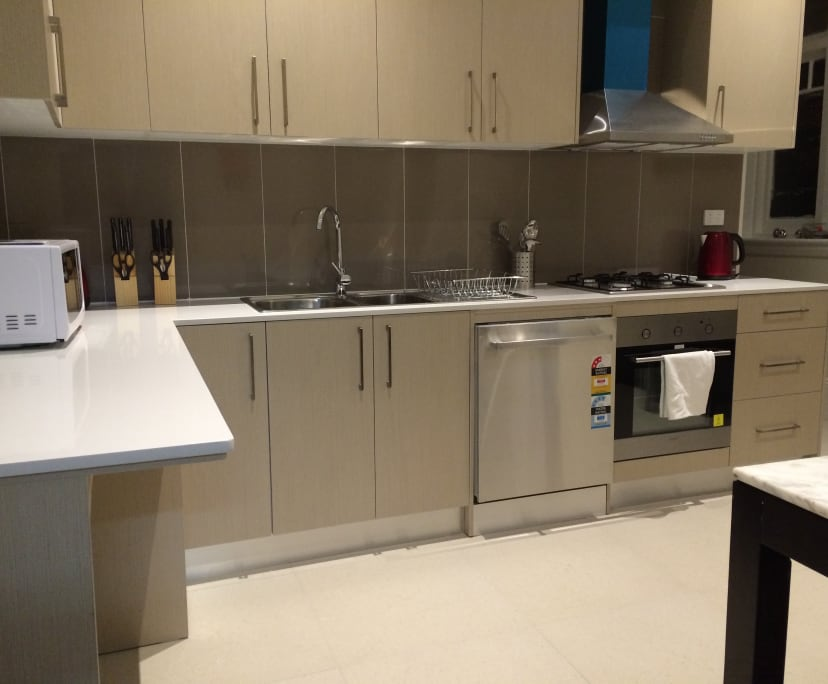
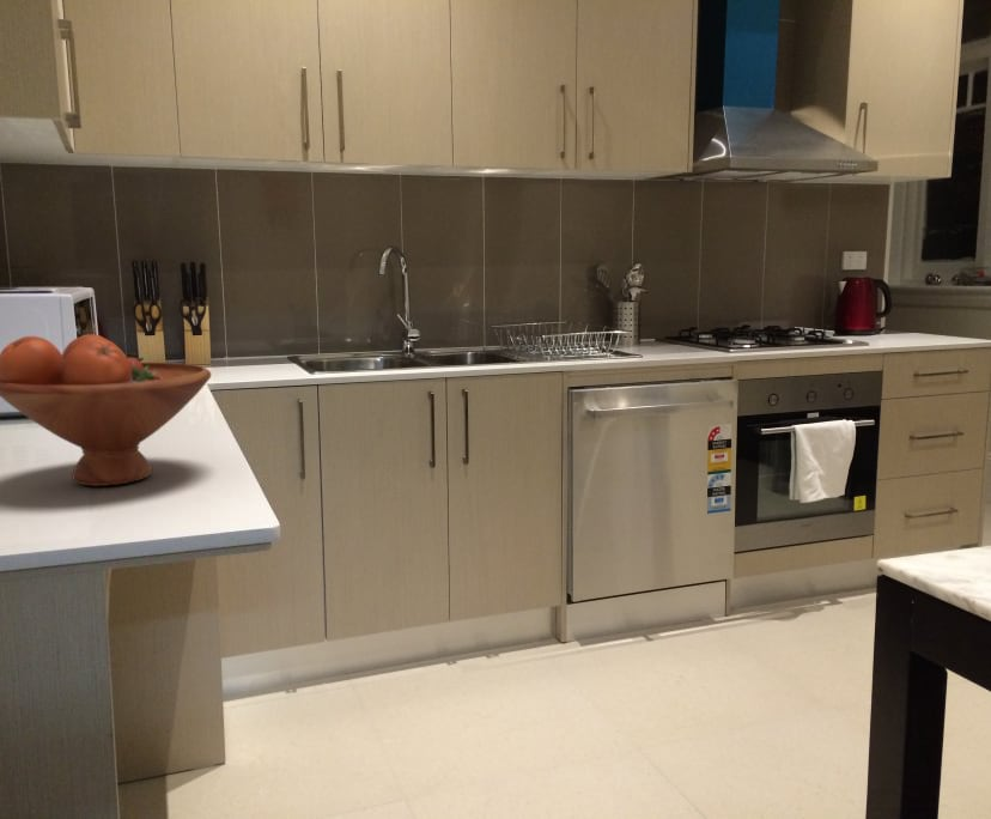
+ fruit bowl (107, 406)
